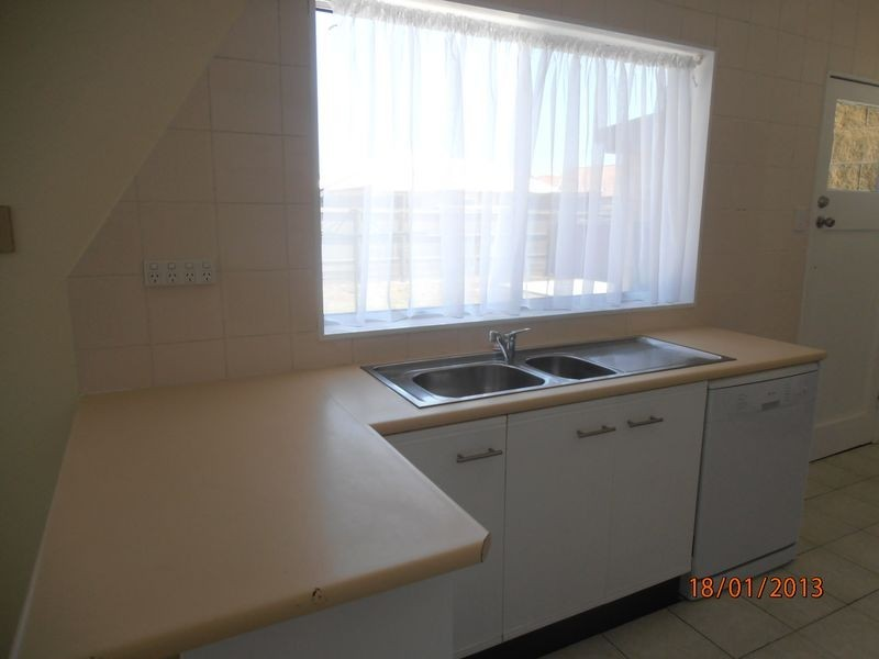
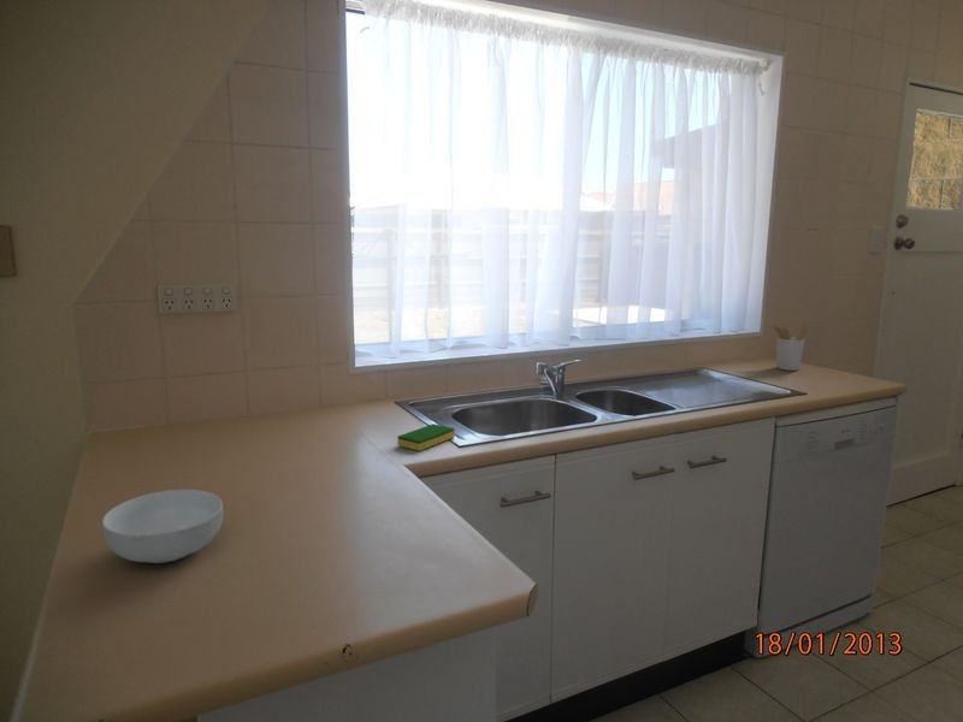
+ dish sponge (426, 436)
+ cereal bowl (165, 531)
+ utensil holder (786, 345)
